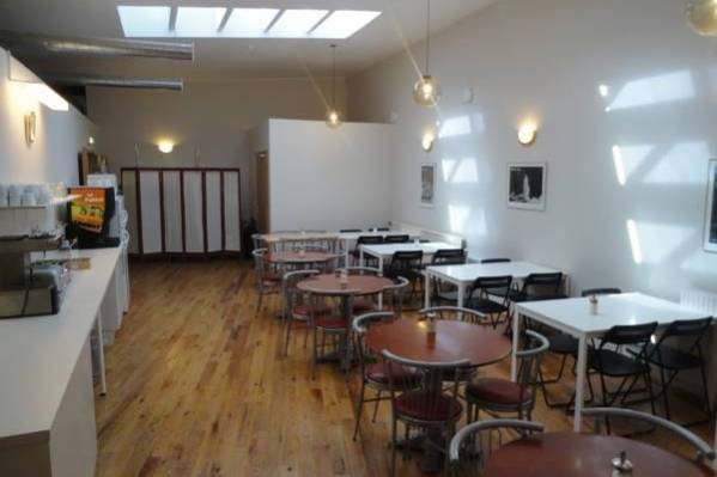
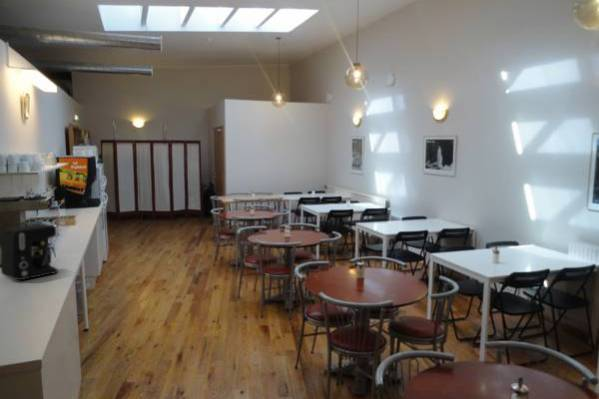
+ coffee maker (31, 250)
